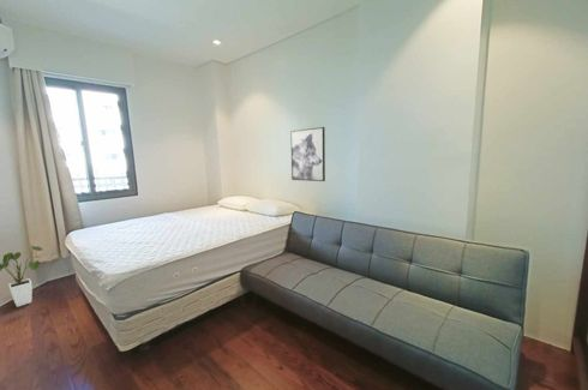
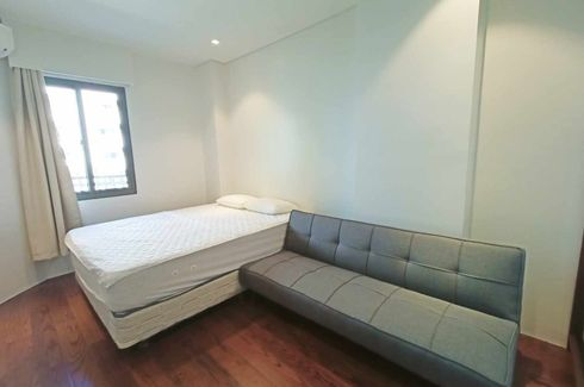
- wall art (307, 155)
- house plant (23, 276)
